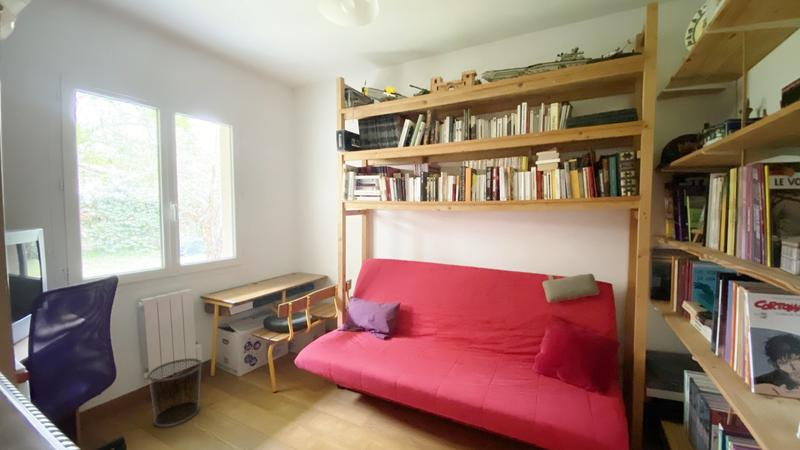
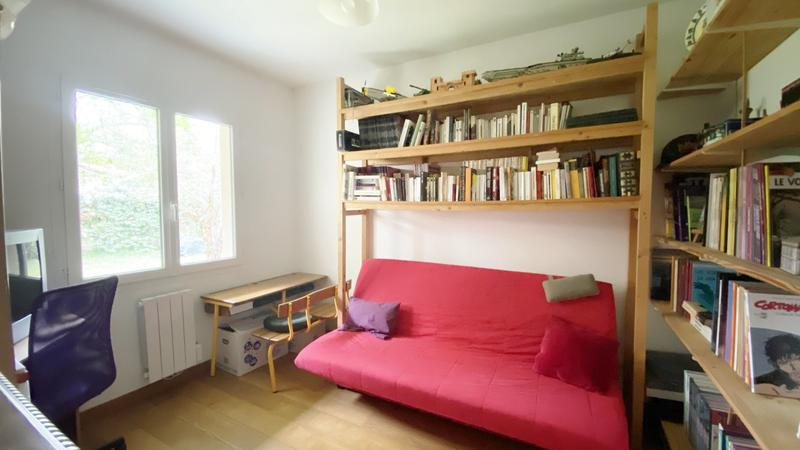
- waste bin (176, 391)
